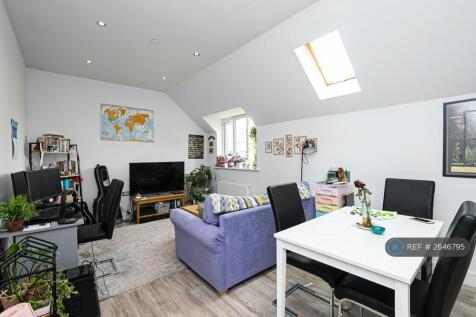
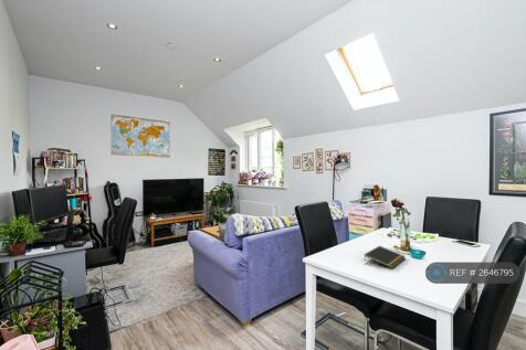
+ notepad (385, 255)
